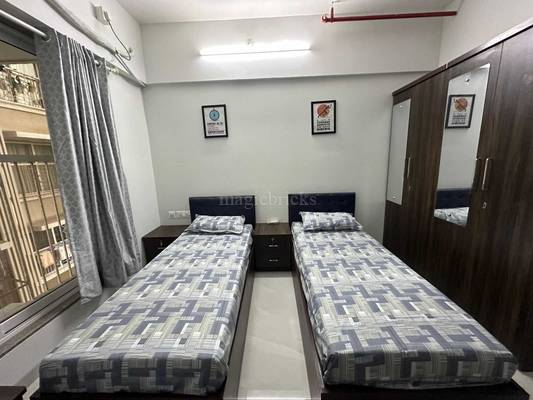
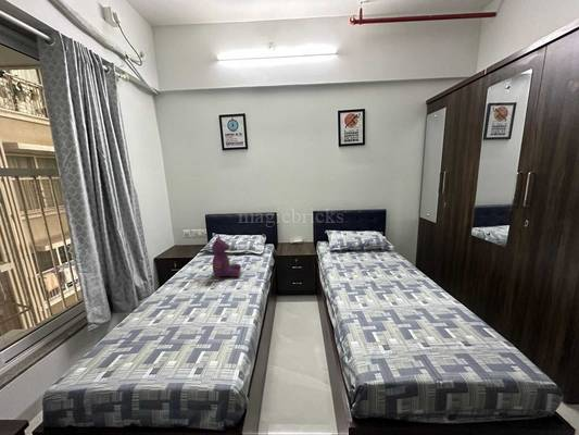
+ teddy bear (225, 254)
